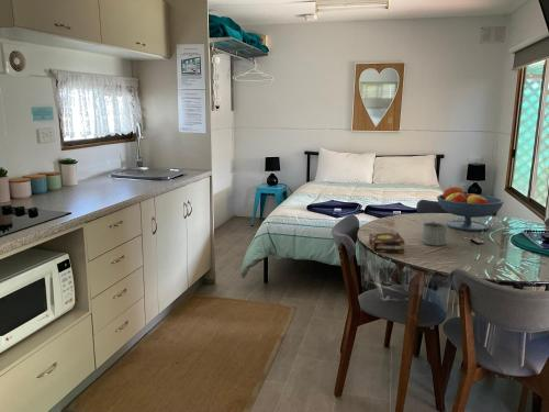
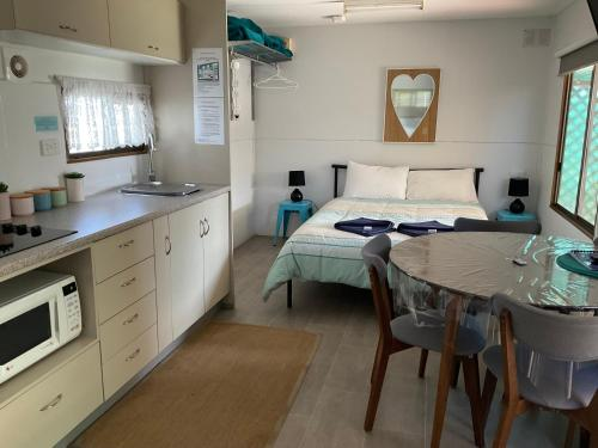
- mug (434, 233)
- fruit bowl (468, 207)
- book (385, 242)
